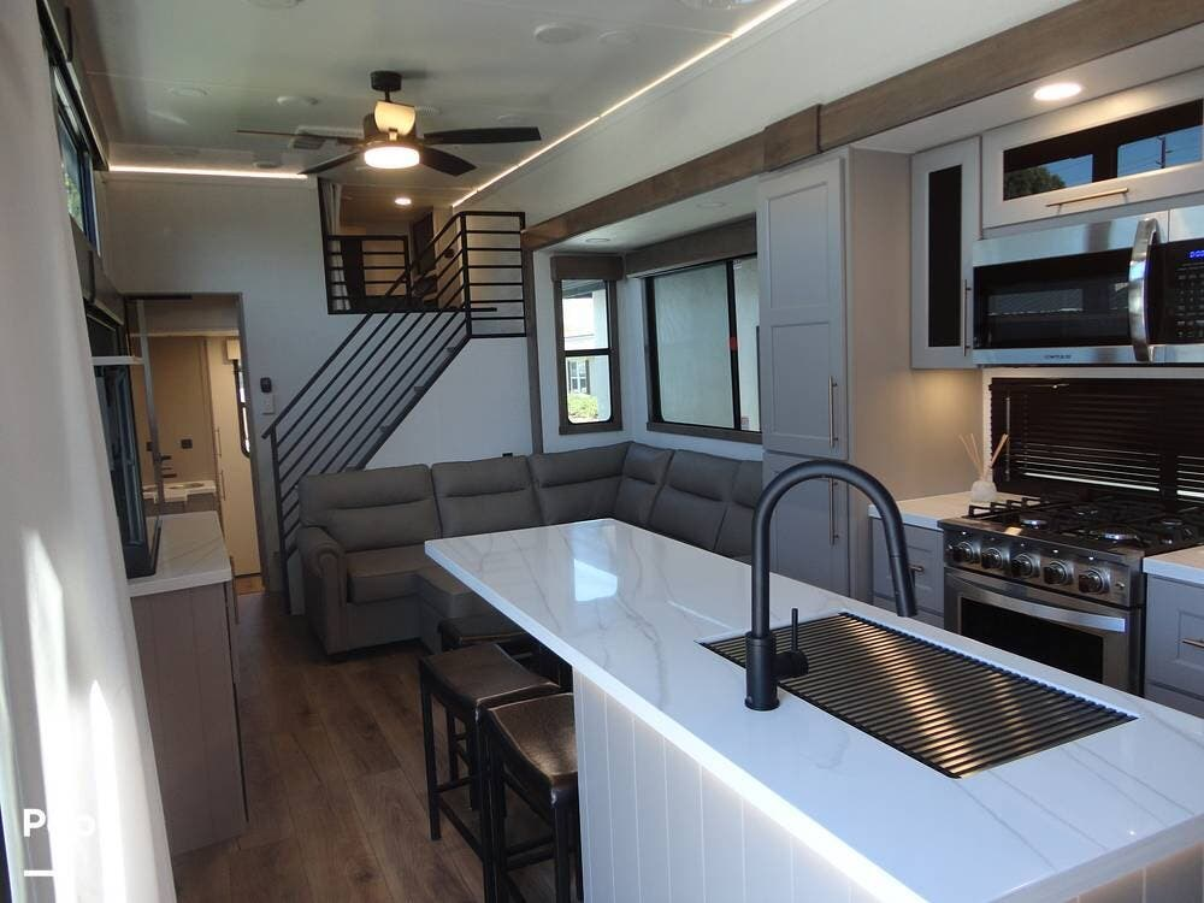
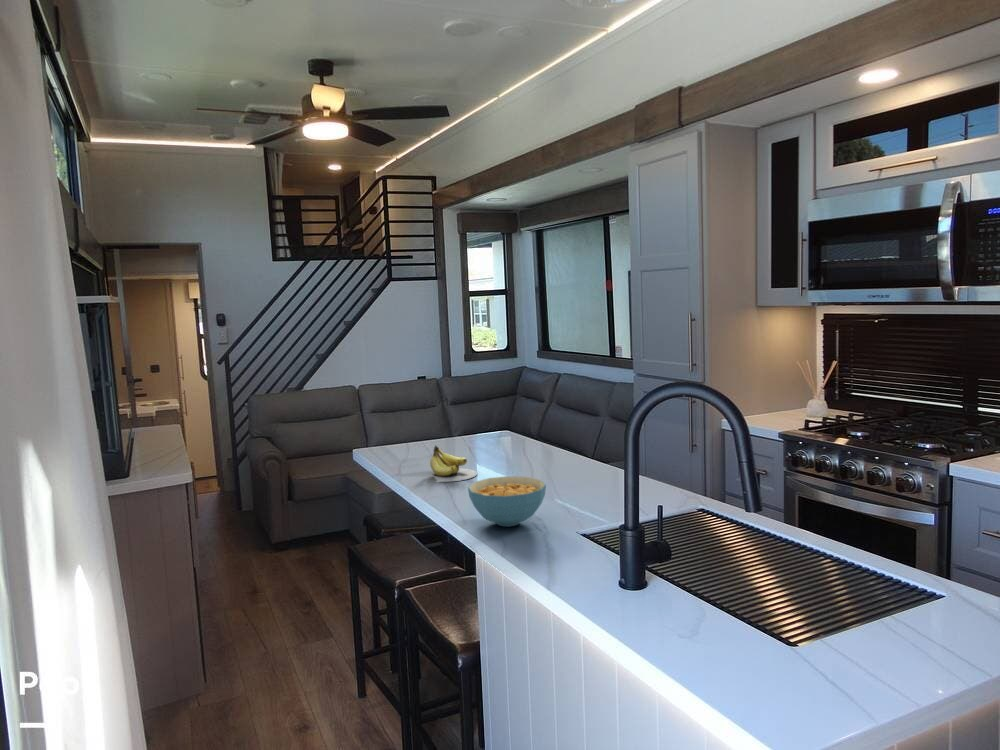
+ banana (447, 460)
+ cereal bowl (507, 504)
